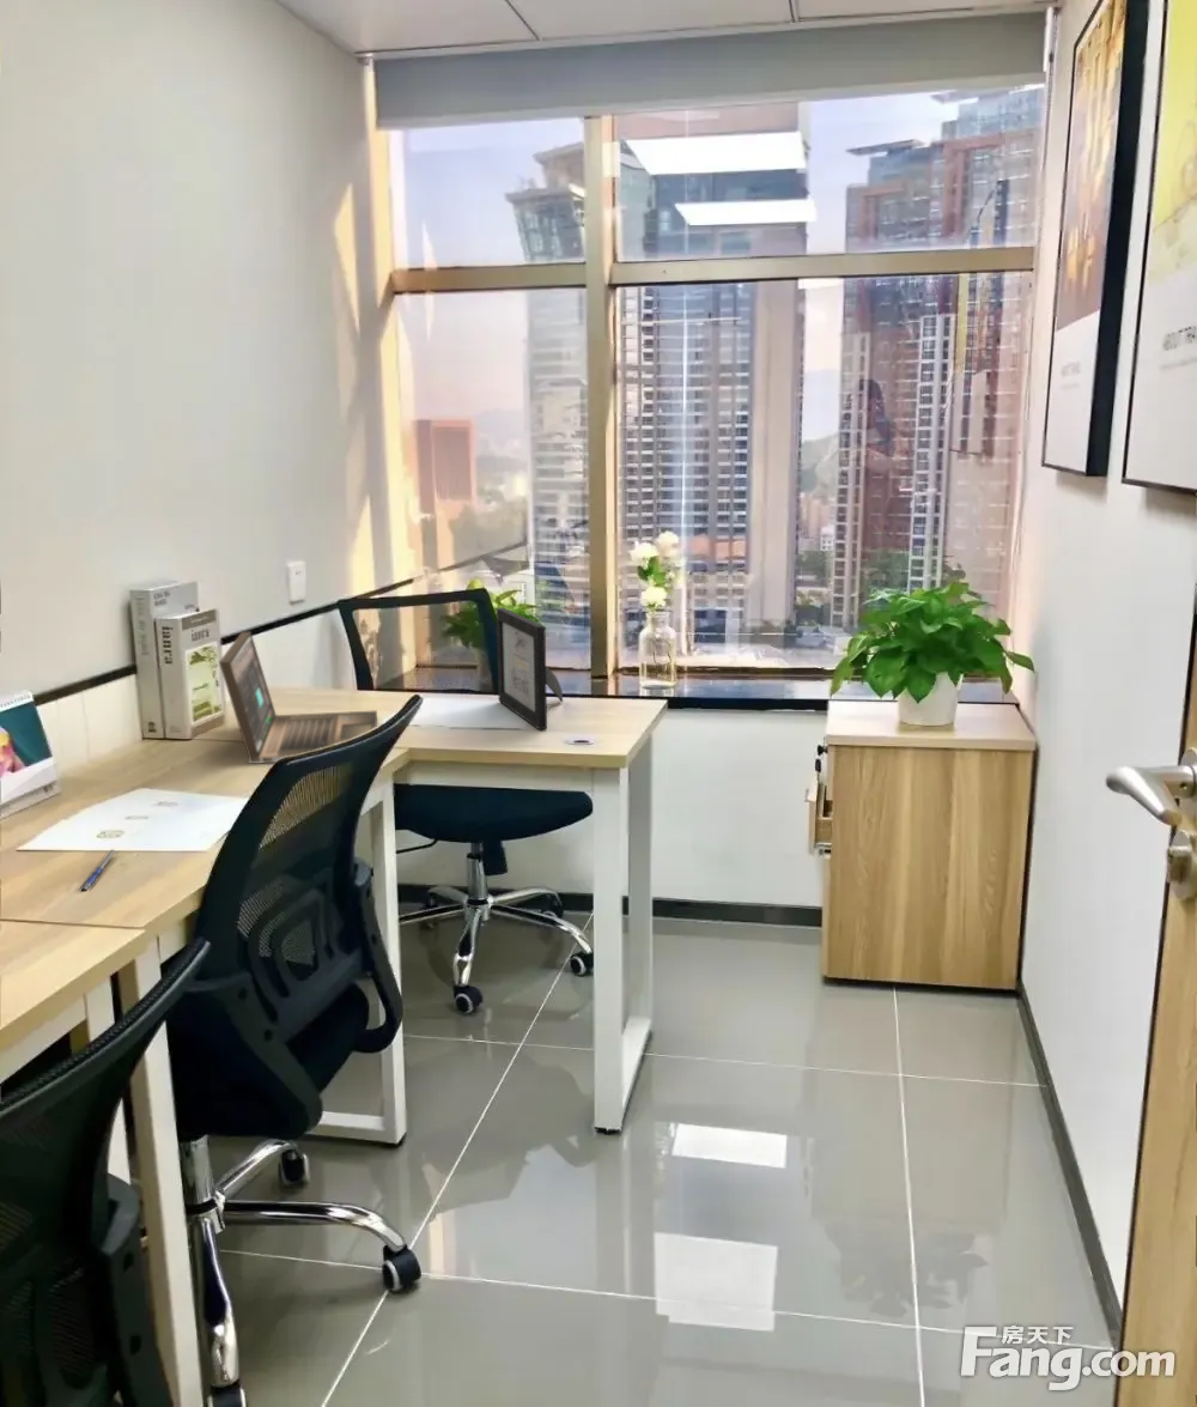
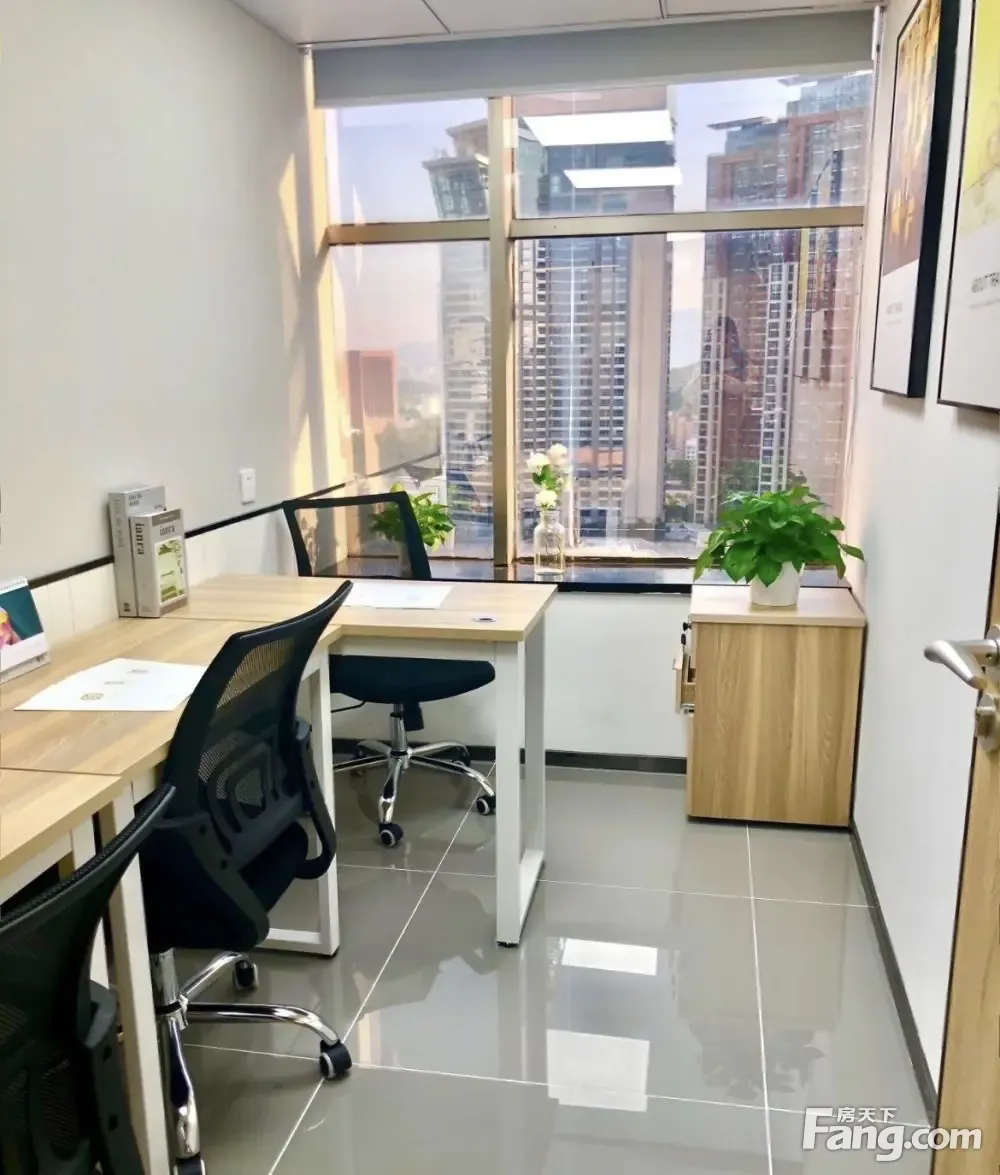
- pen (98, 868)
- laptop (304, 714)
- picture frame (534, 662)
